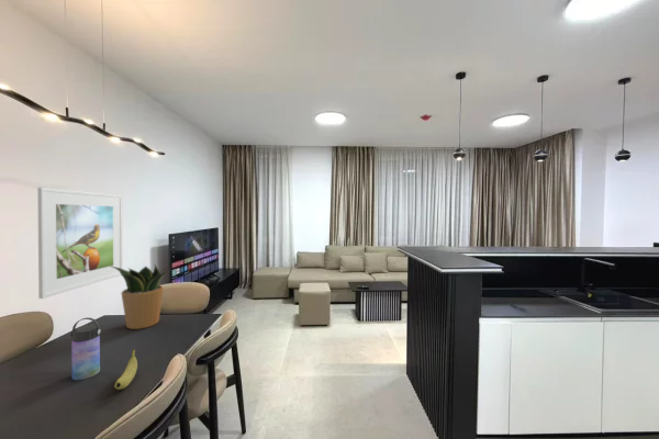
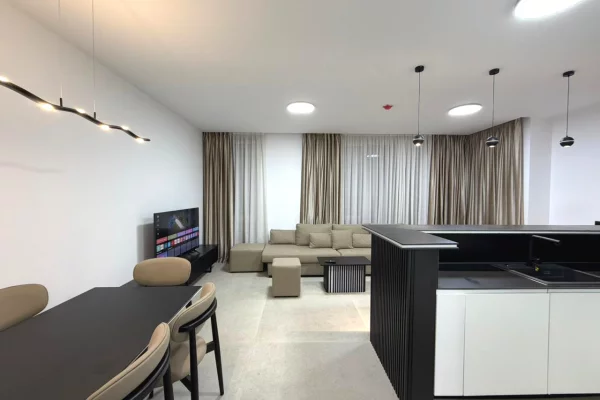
- potted plant (142, 294)
- fruit (126, 371)
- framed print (87, 238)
- water bottle (86, 346)
